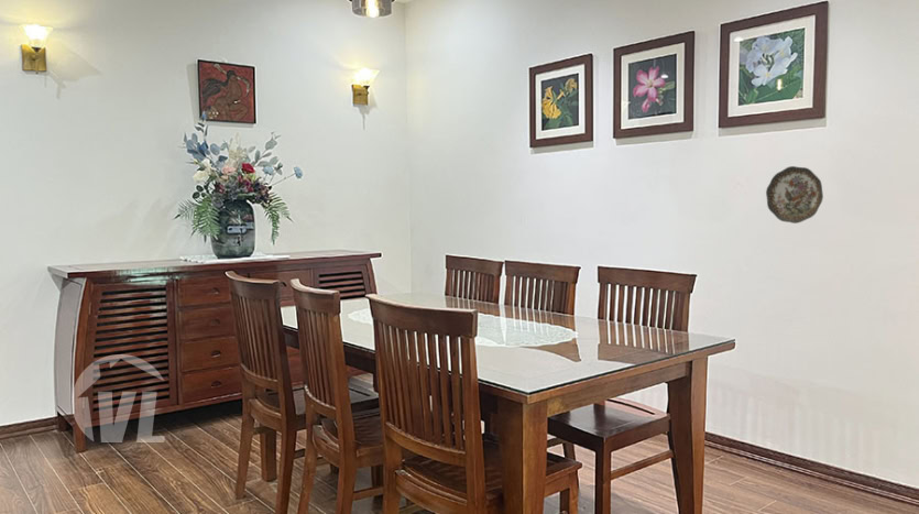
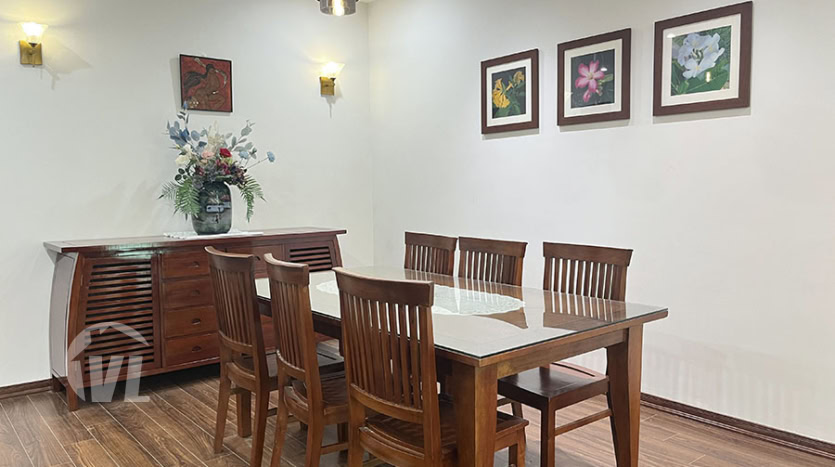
- decorative plate (795, 195)
